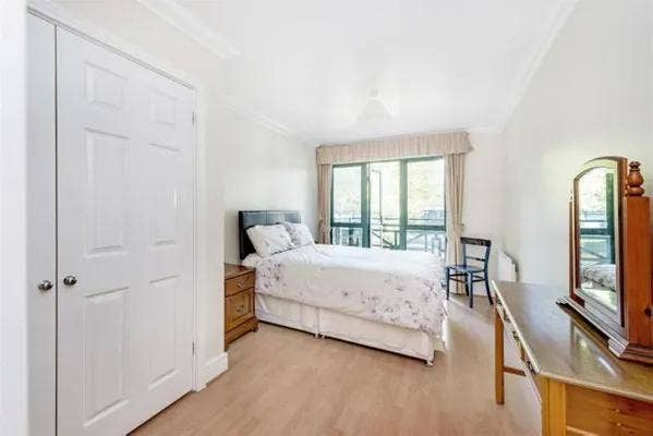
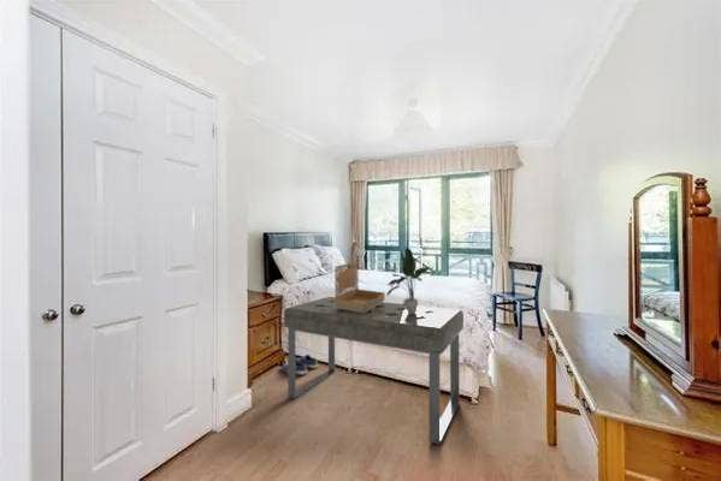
+ potted plant (410, 279)
+ shoe (300, 362)
+ bench (376, 344)
+ decorative box (357, 286)
